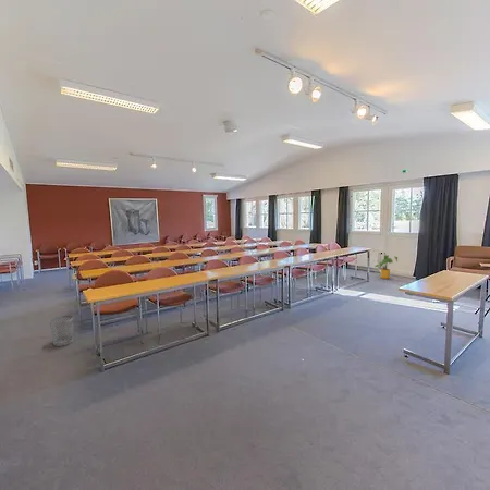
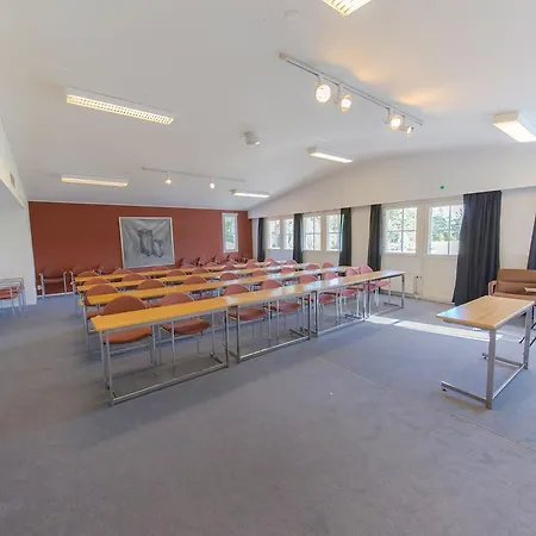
- house plant (384, 267)
- wastebasket (62, 331)
